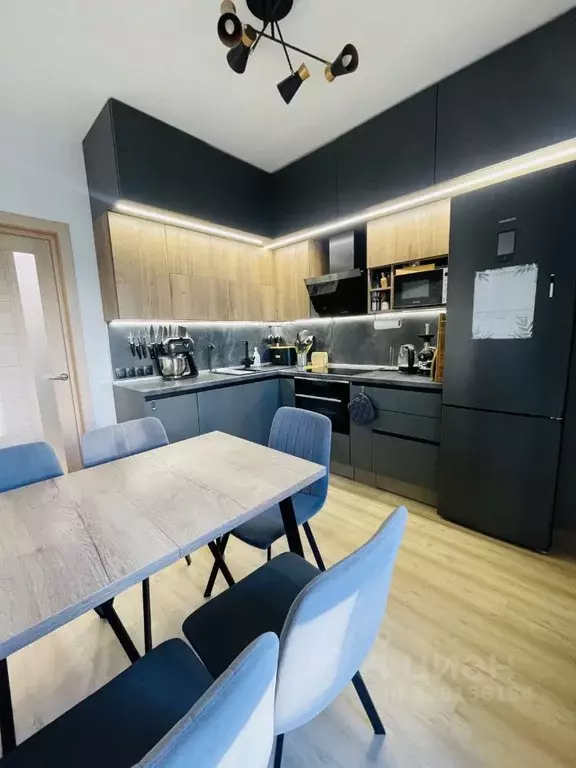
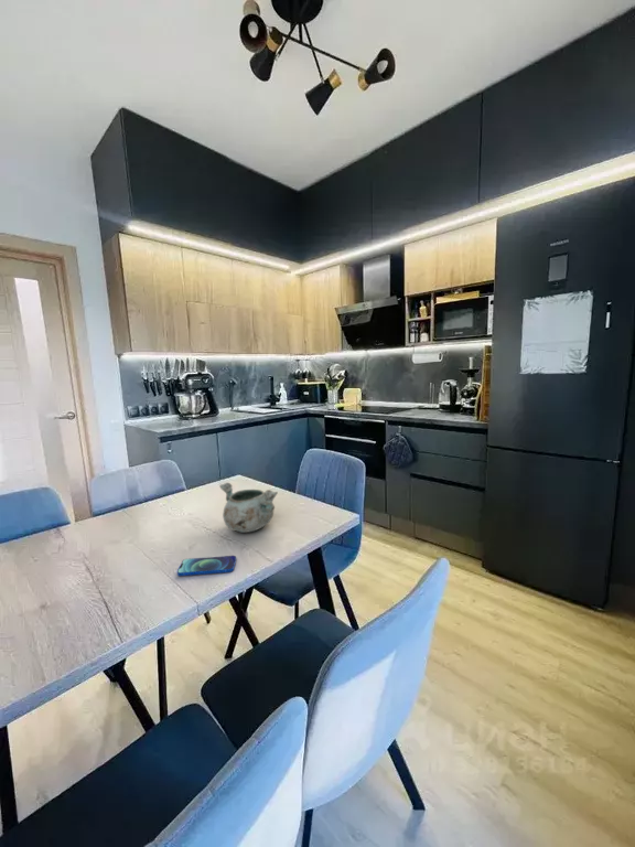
+ decorative bowl (247, 506)
+ smartphone (207, 565)
